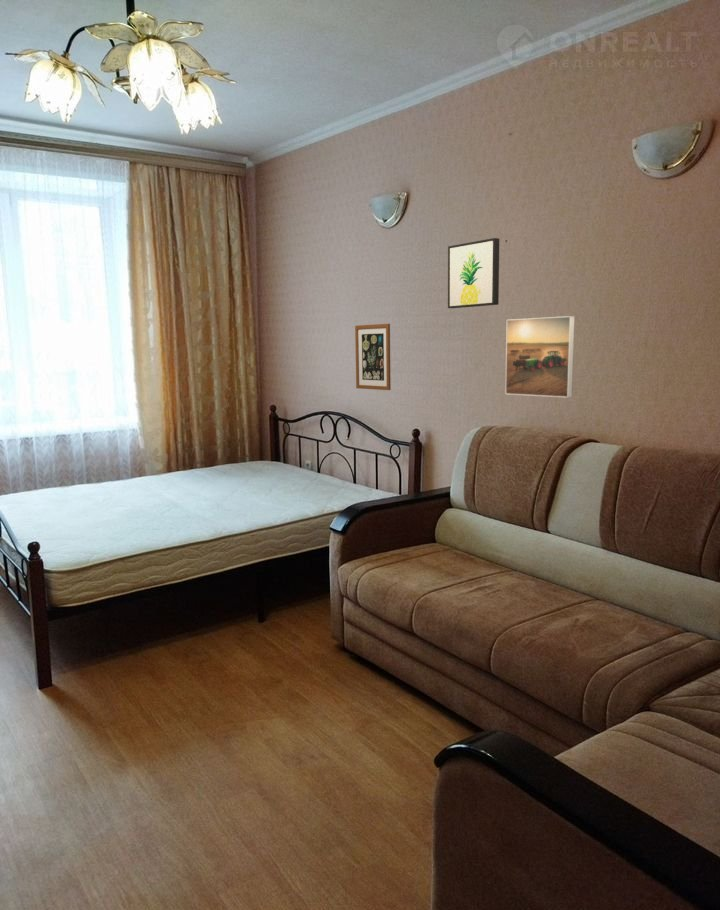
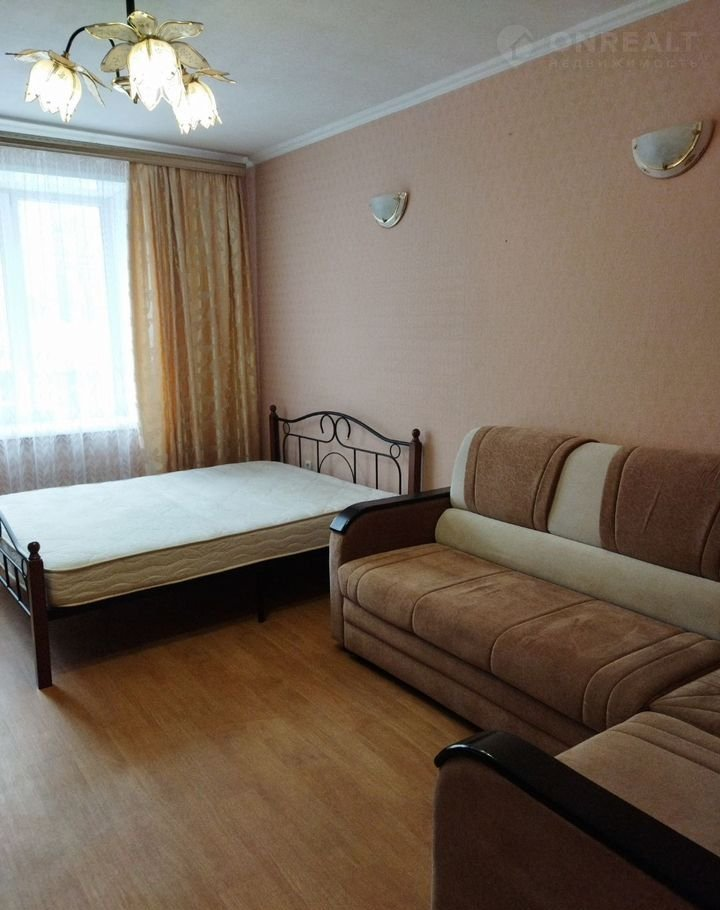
- wall art (472, 274)
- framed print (538, 357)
- wall art (372, 357)
